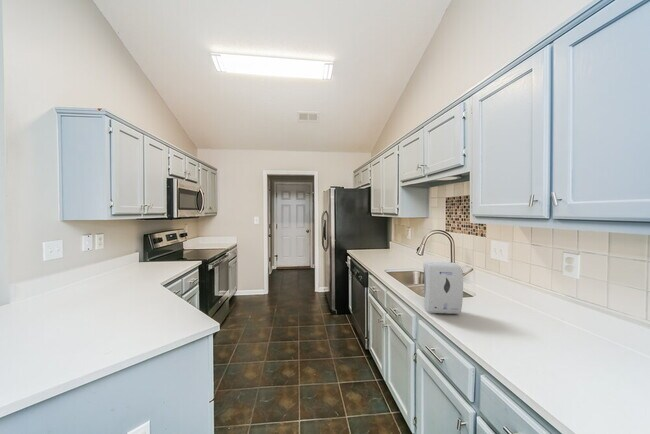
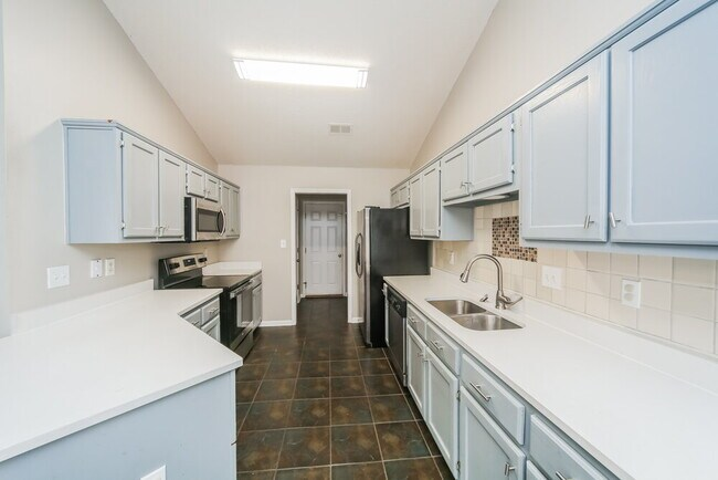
- soap dispenser (441, 287)
